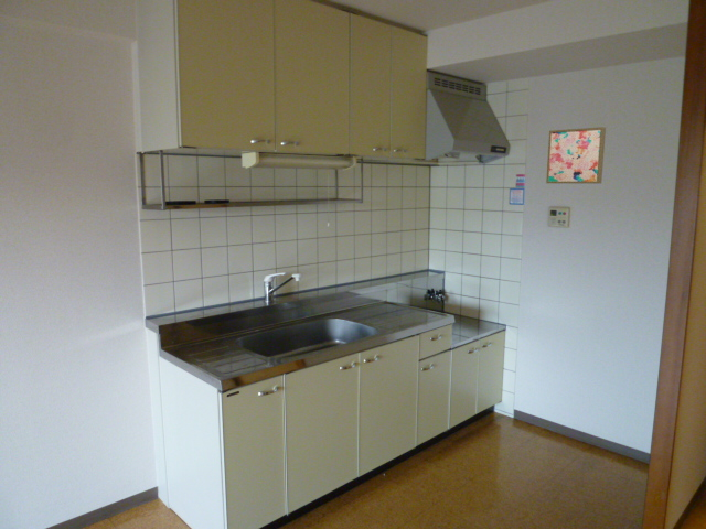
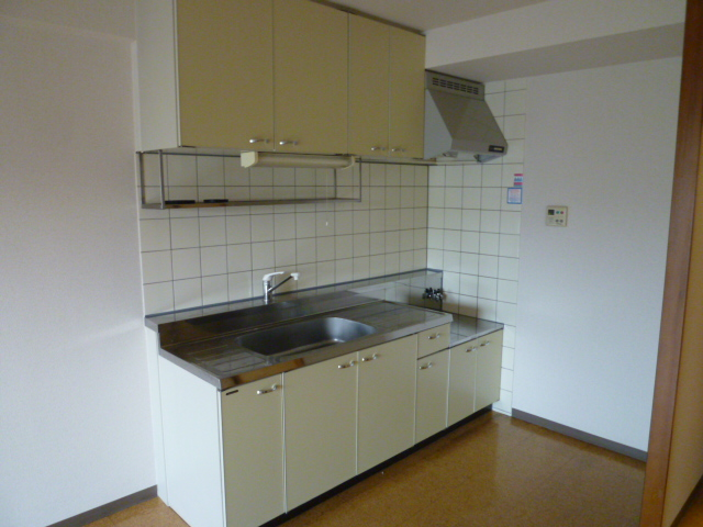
- wall art (575, 156)
